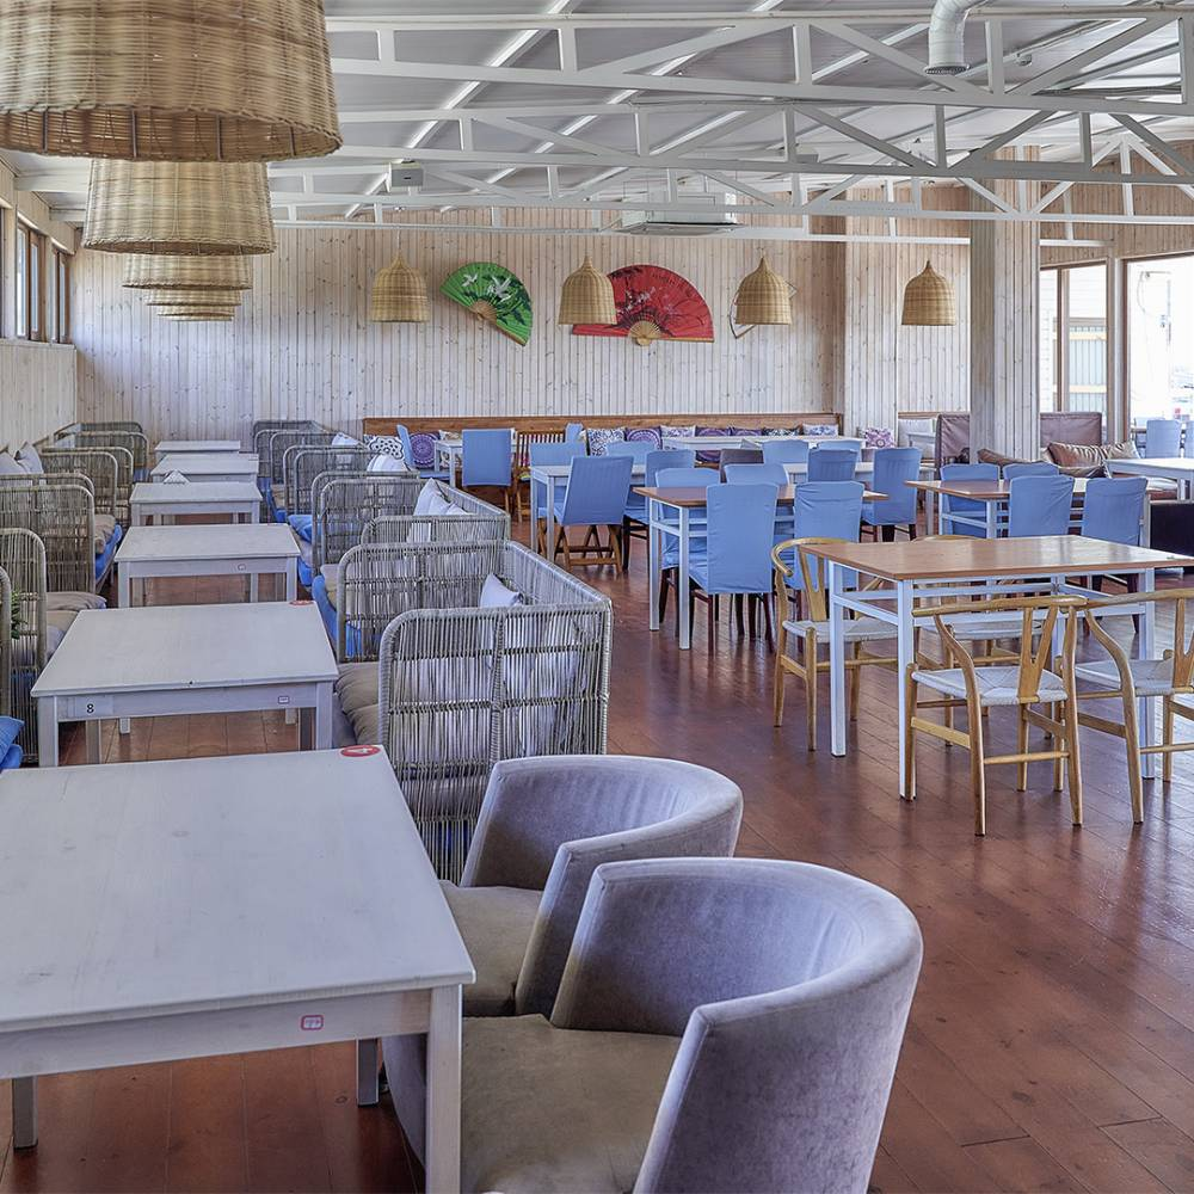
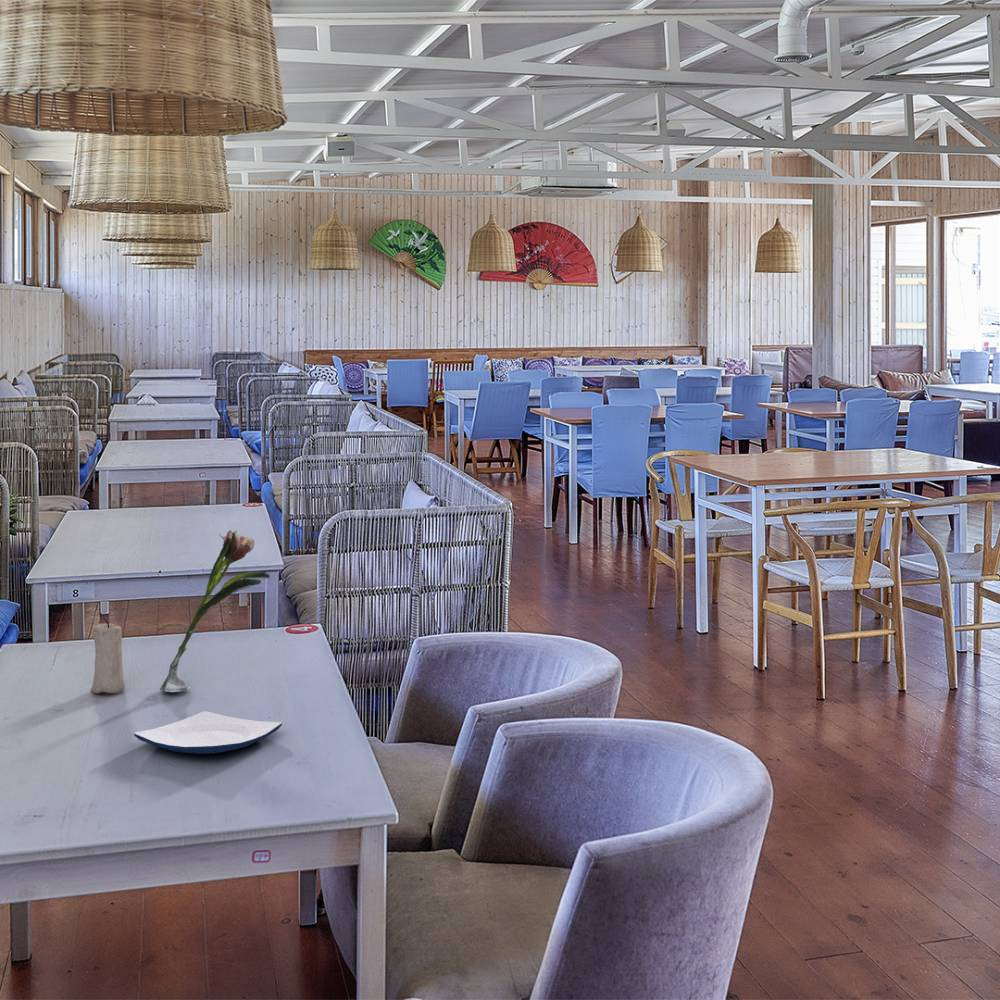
+ plate (209, 735)
+ flower (214, 605)
+ candle (107, 654)
